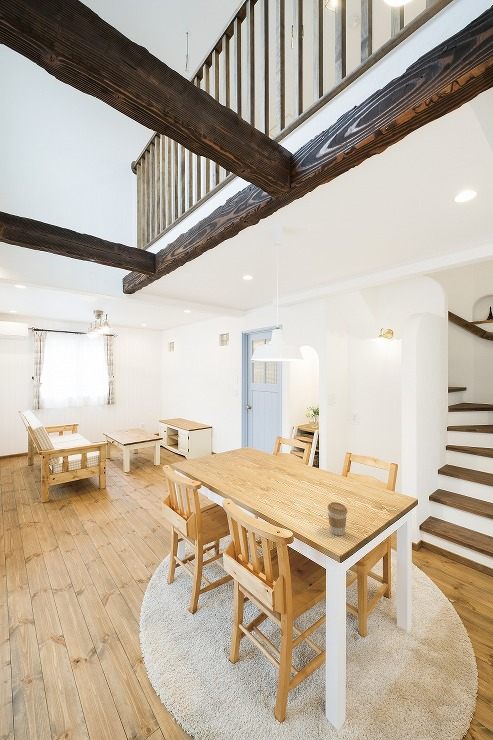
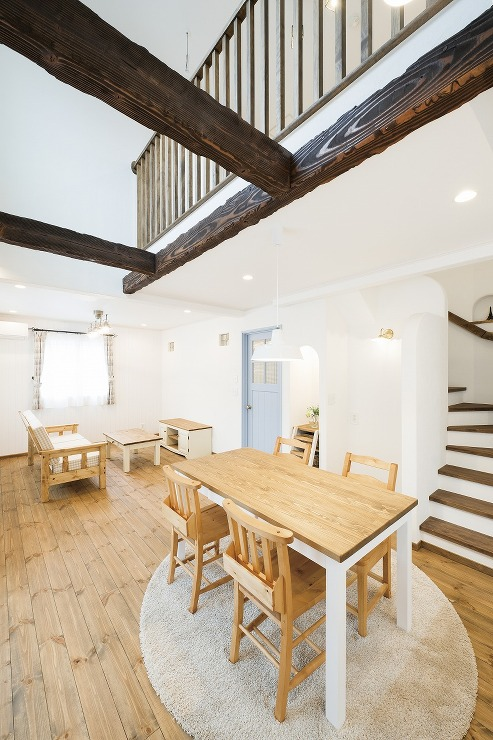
- coffee cup (337, 518)
